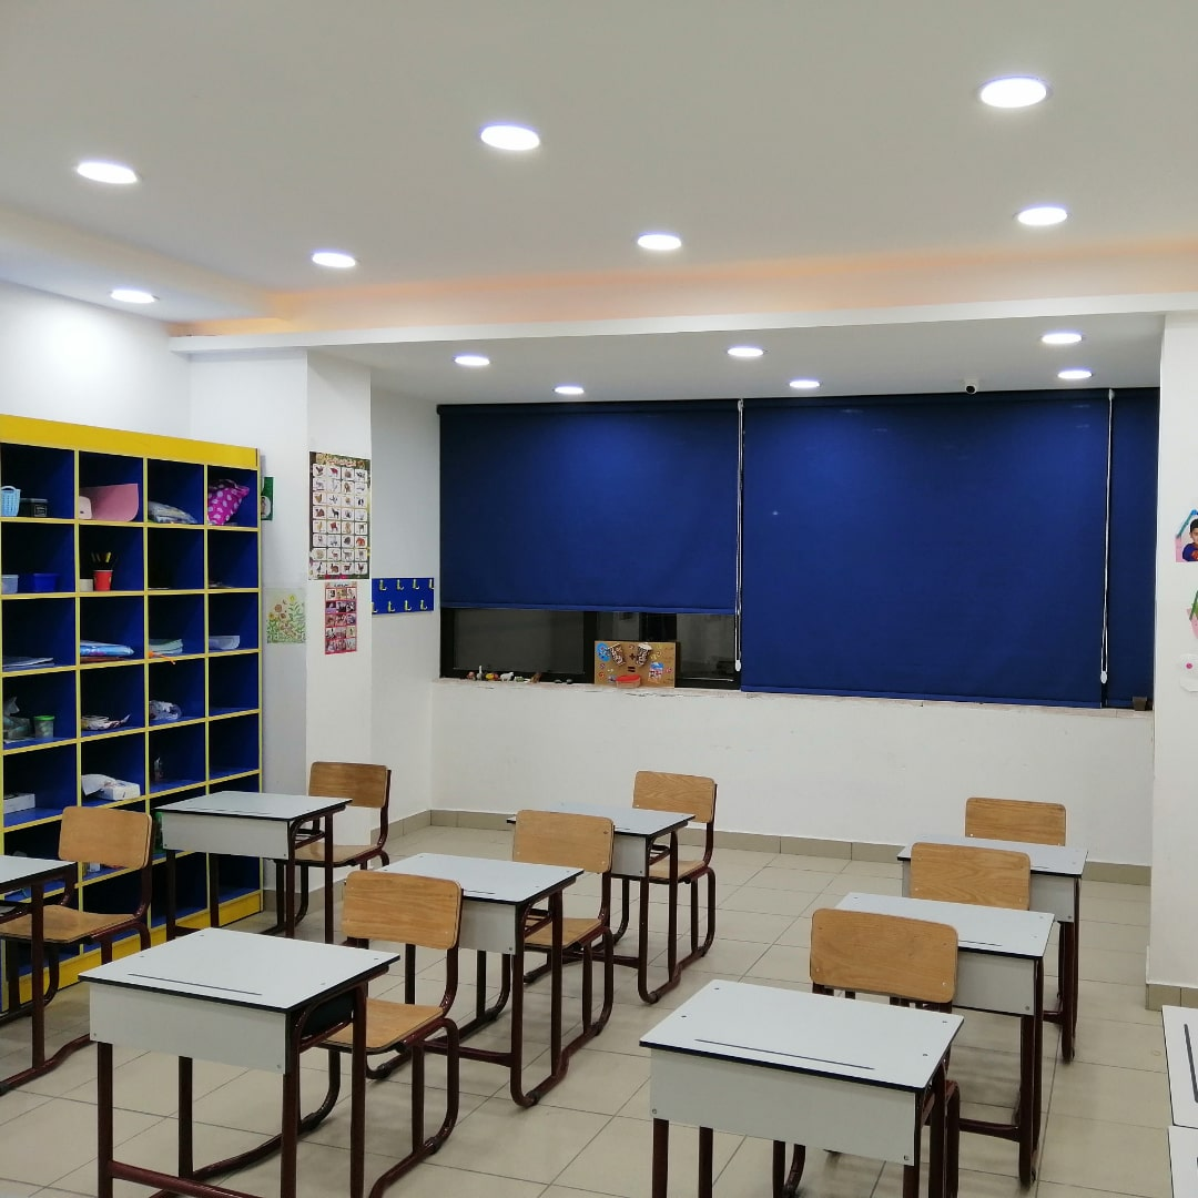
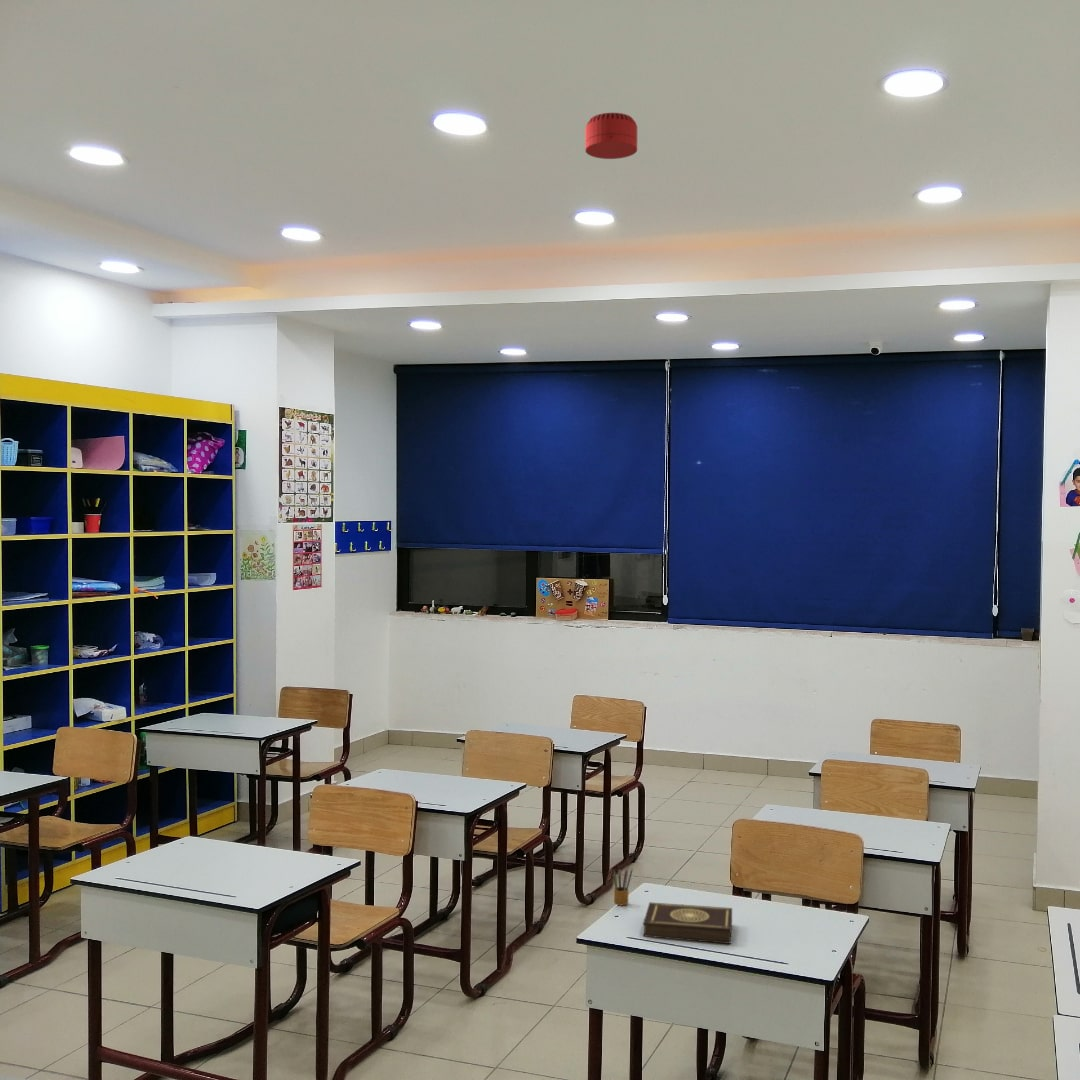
+ smoke detector (611, 135)
+ pencil box (620, 885)
+ book (688, 922)
